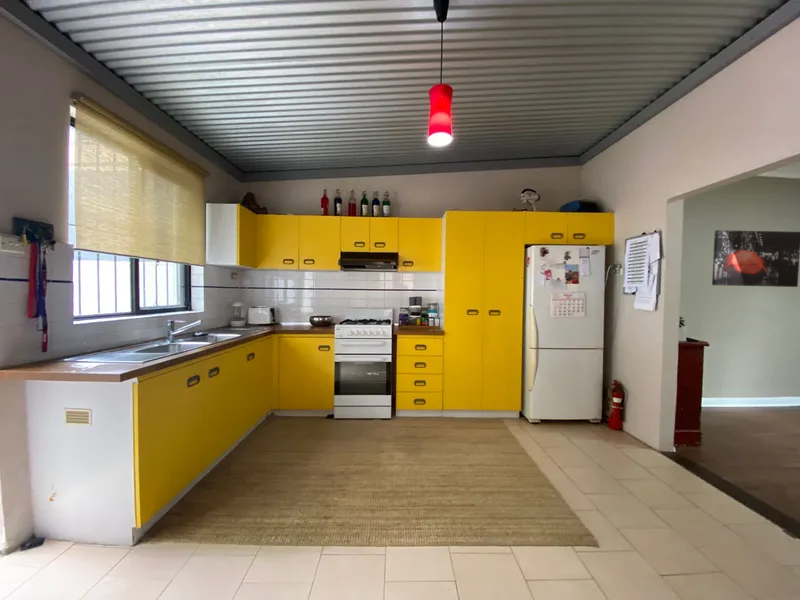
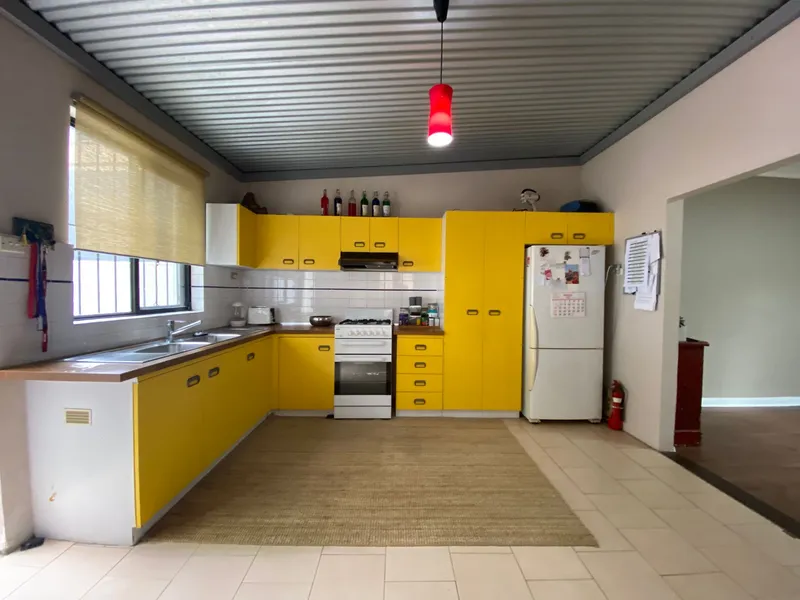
- wall art (756, 258)
